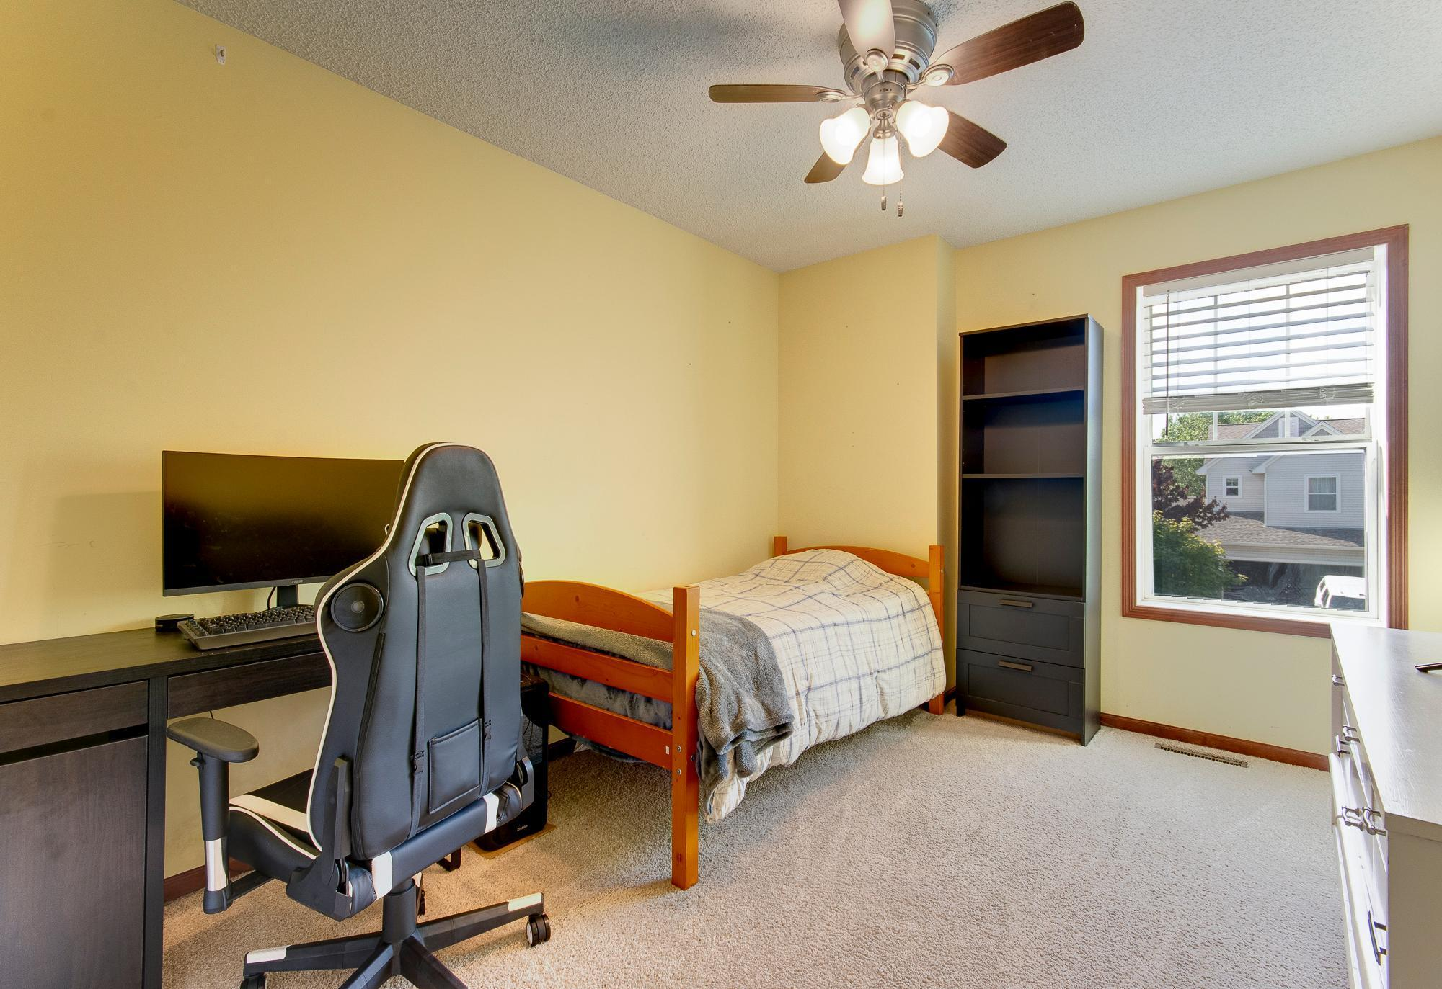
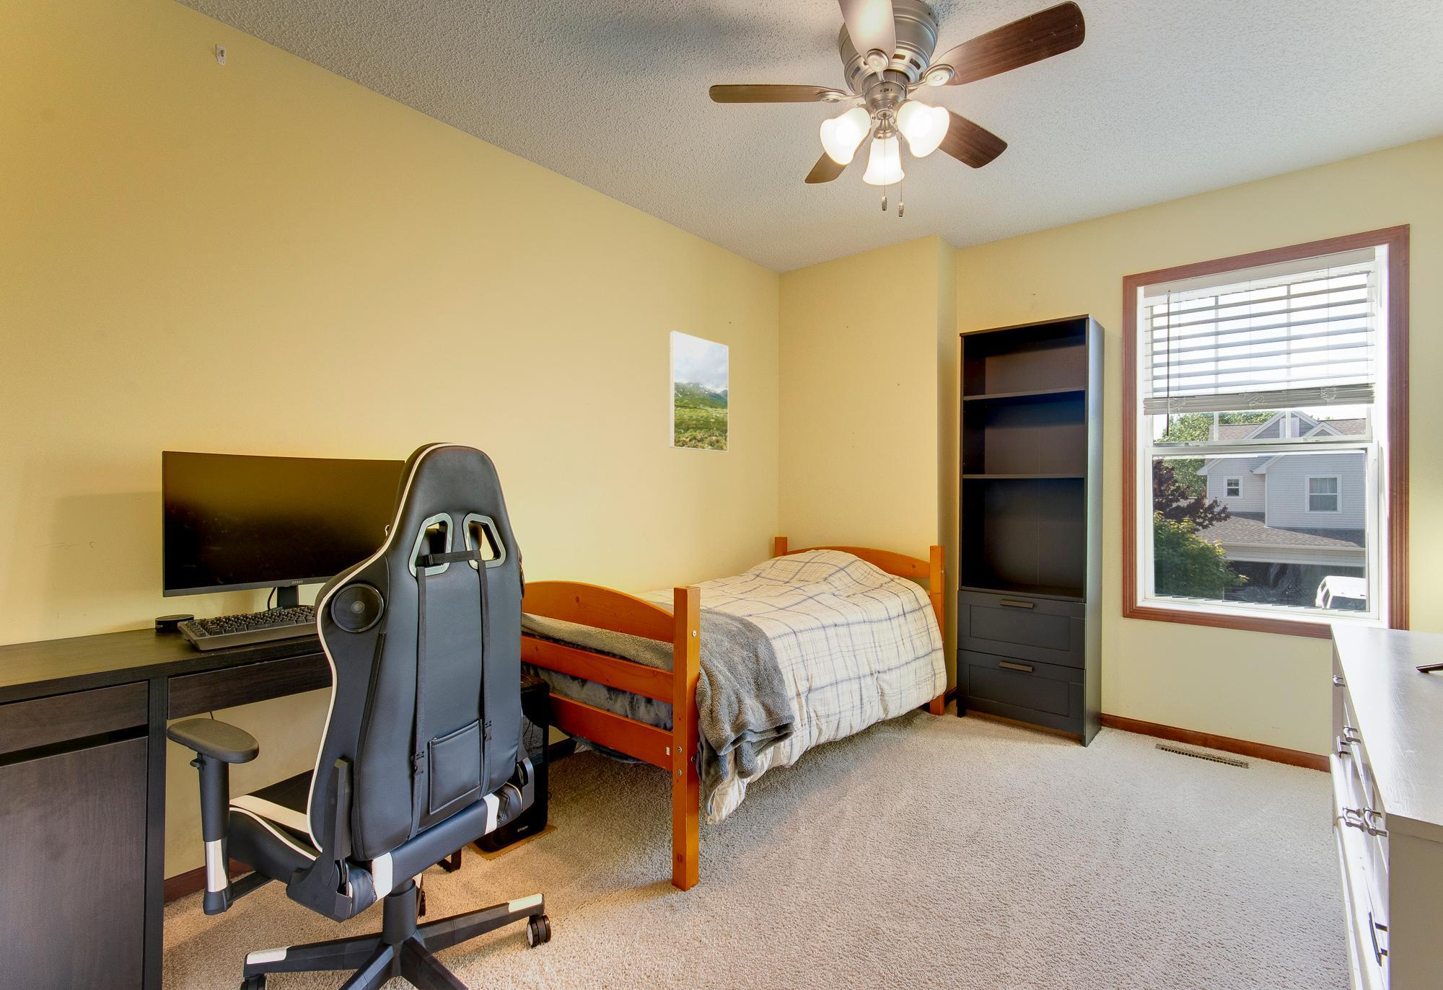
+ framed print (700, 395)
